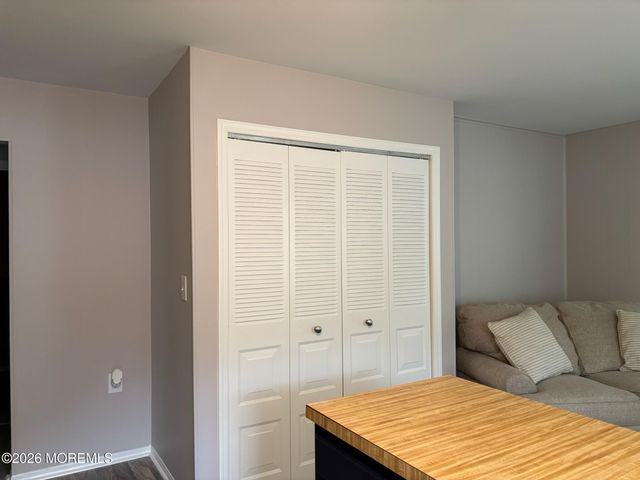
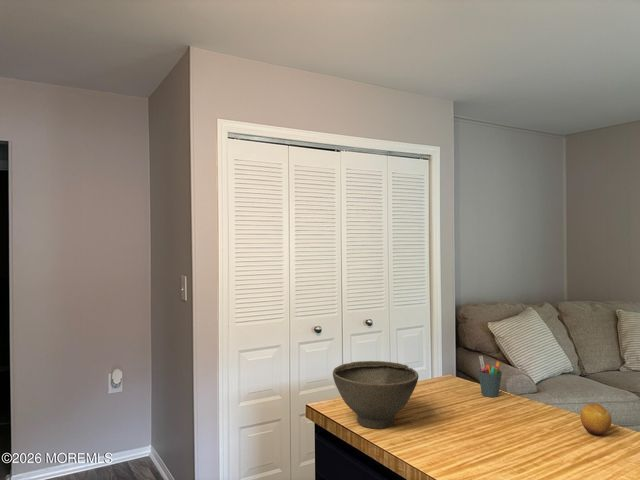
+ bowl (375, 396)
+ fruit (595, 418)
+ pen holder (490, 376)
